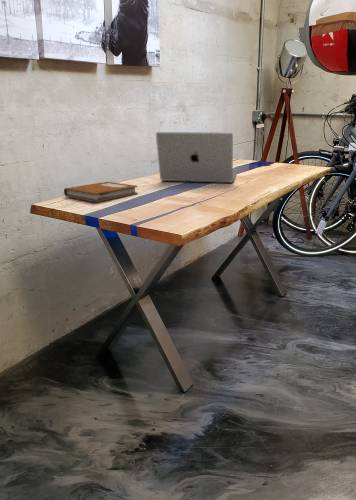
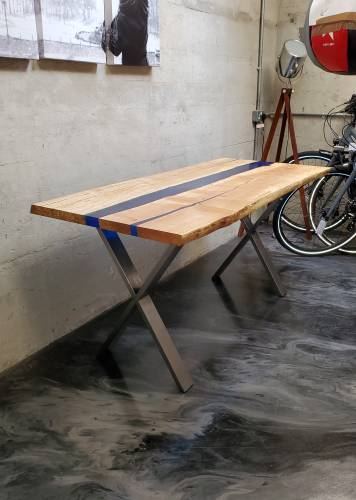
- laptop (198, 155)
- notebook (102, 190)
